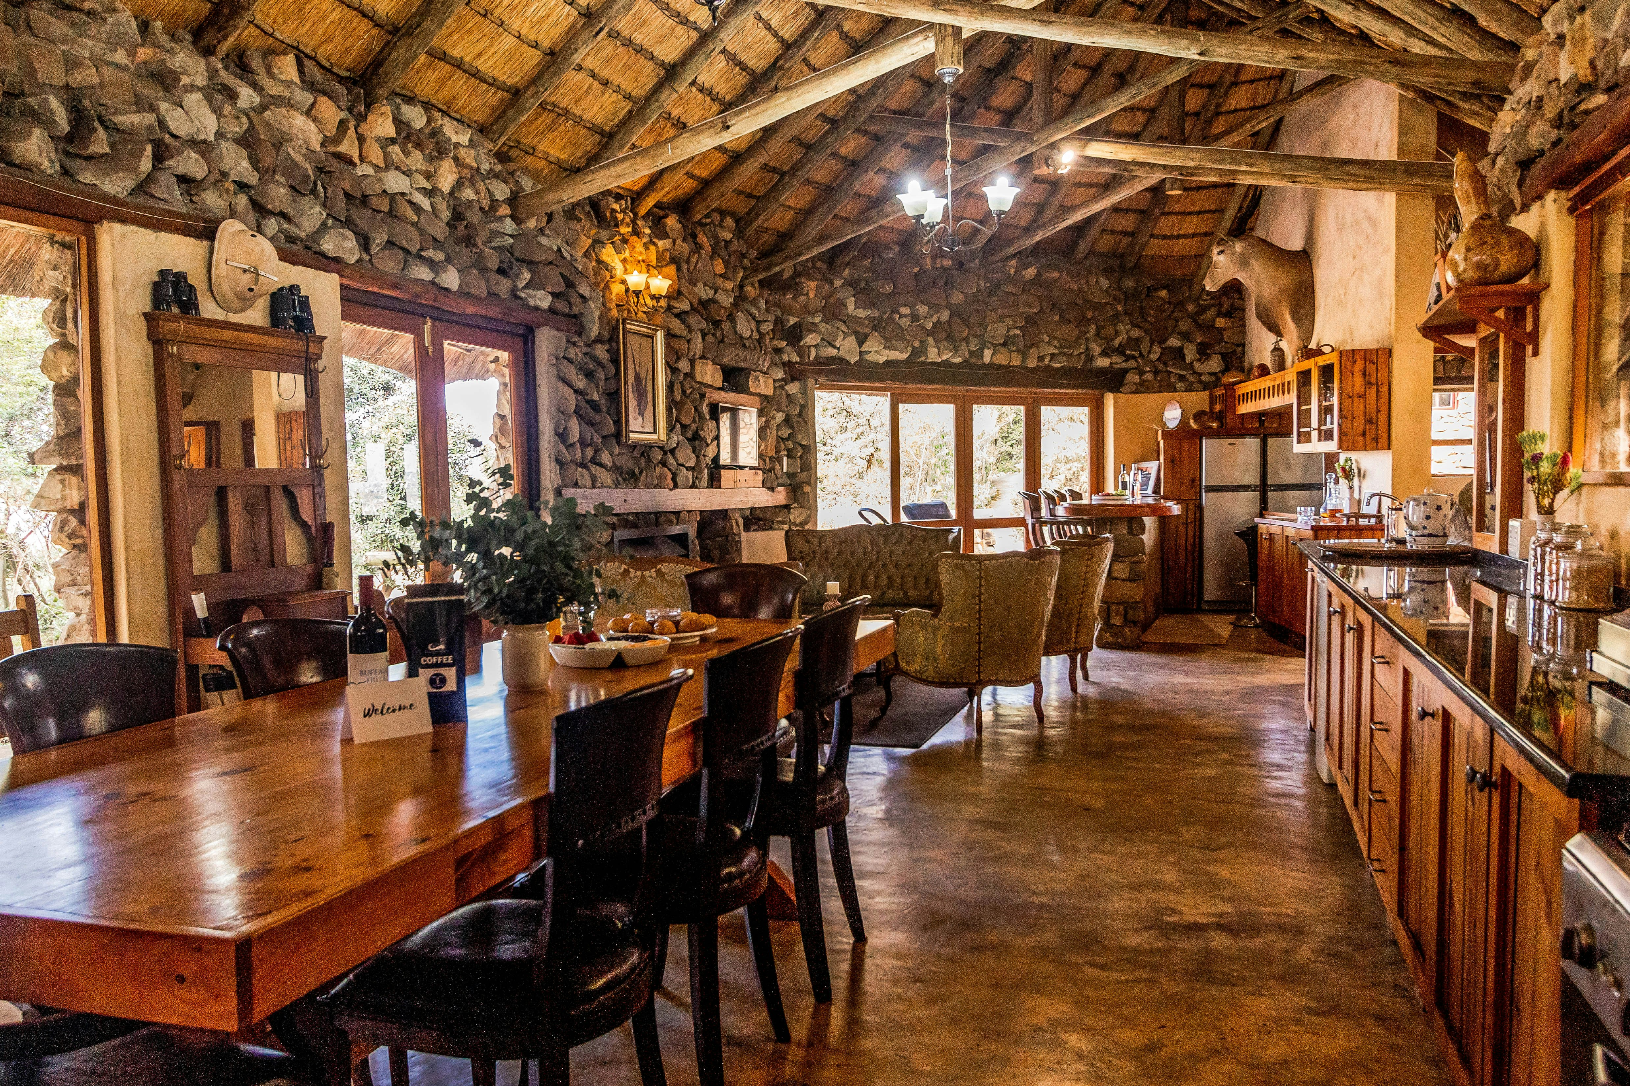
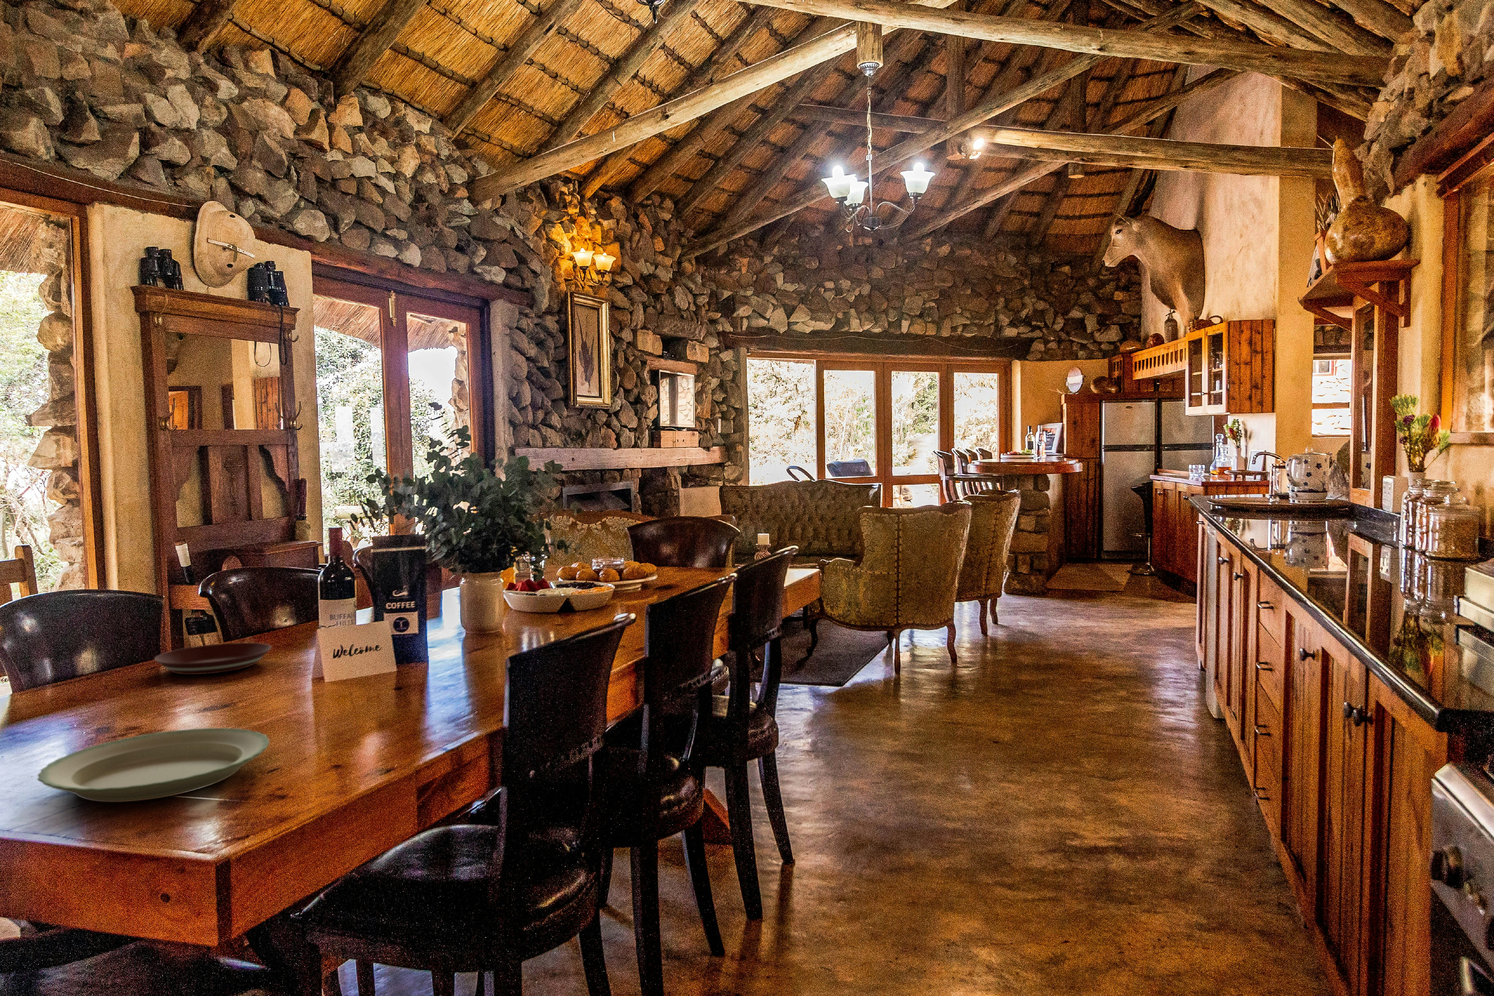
+ plate (215, 659)
+ plate (160, 767)
